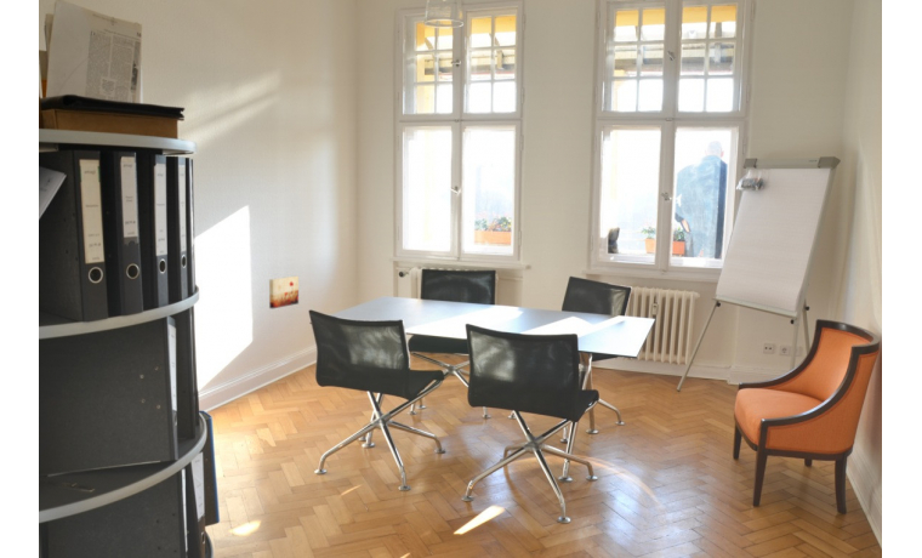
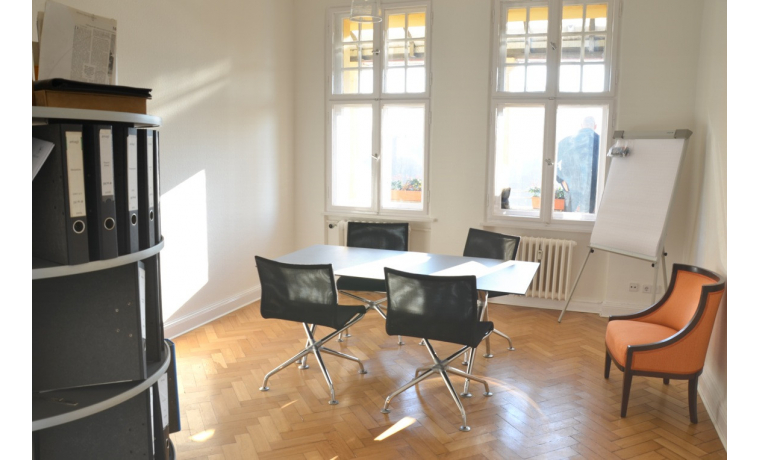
- wall art (284, 291)
